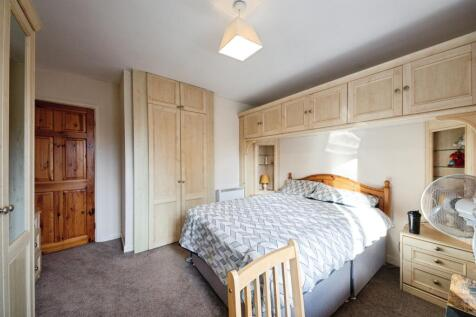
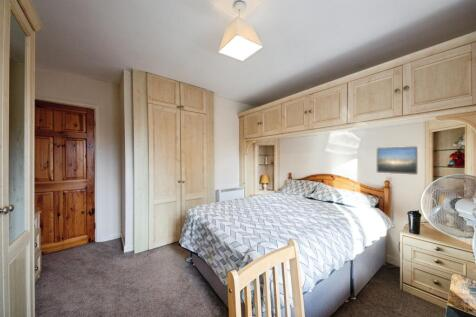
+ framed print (396, 160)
